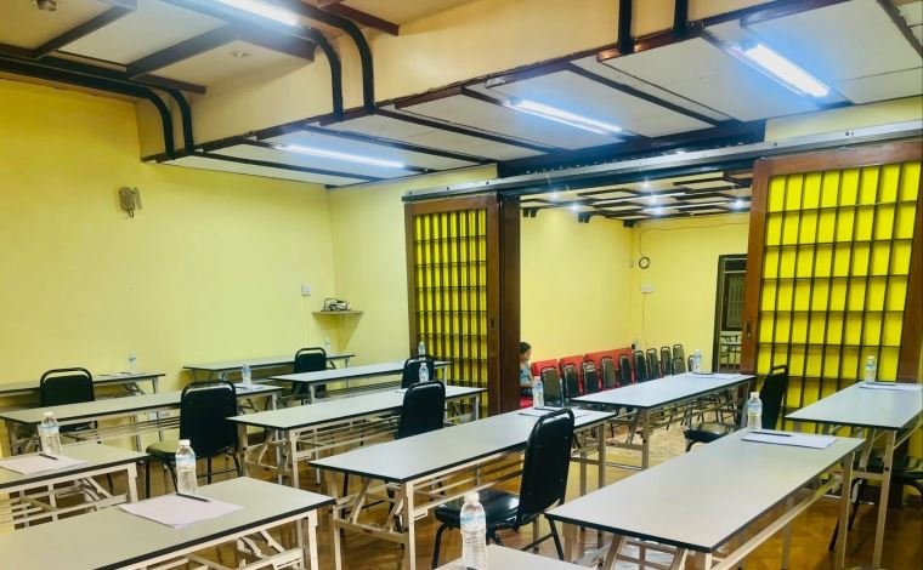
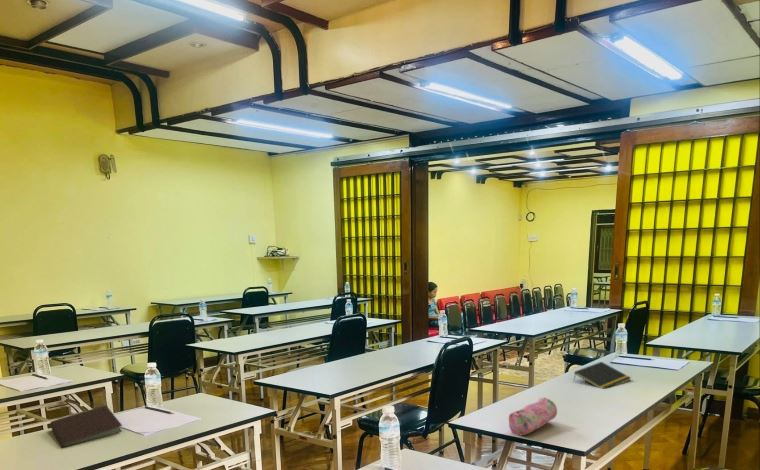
+ pencil case (532, 415)
+ notepad (602, 375)
+ notebook (86, 427)
